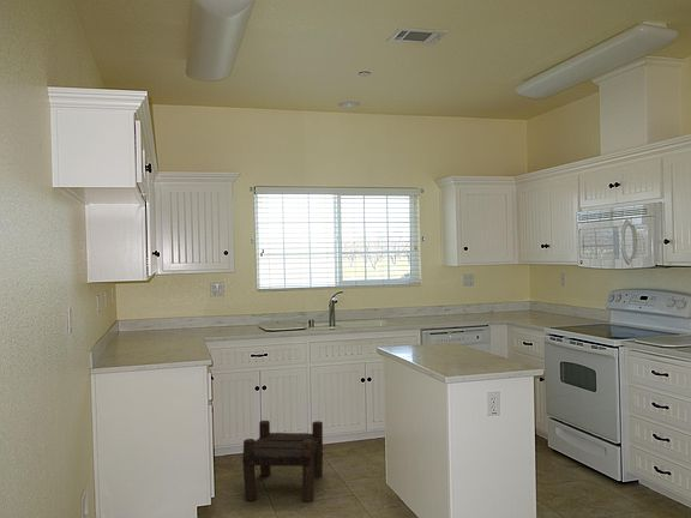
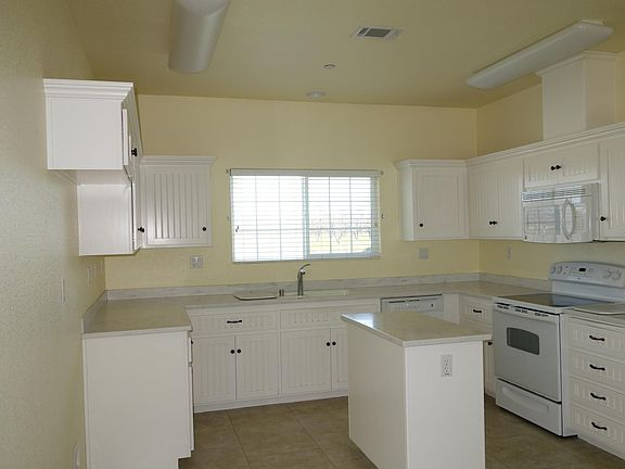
- stool (284, 458)
